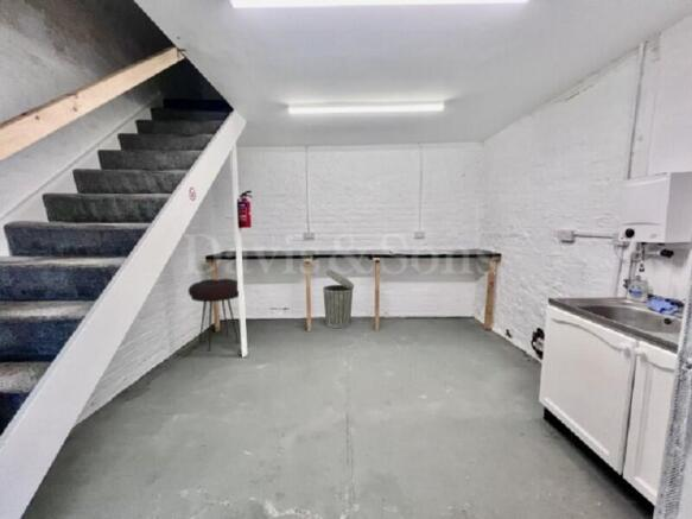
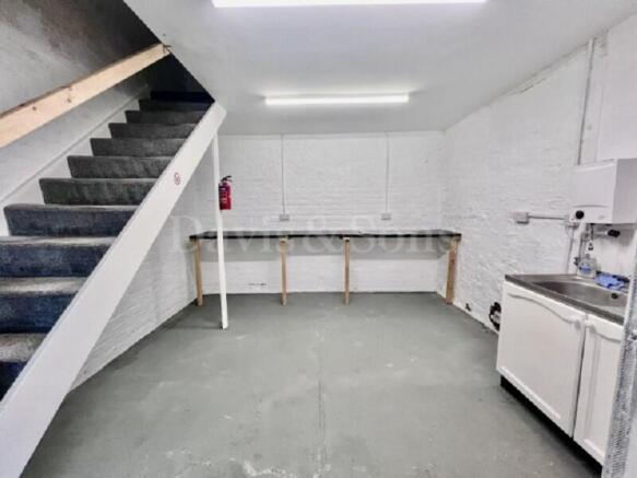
- trash can (338, 297)
- stool (211, 311)
